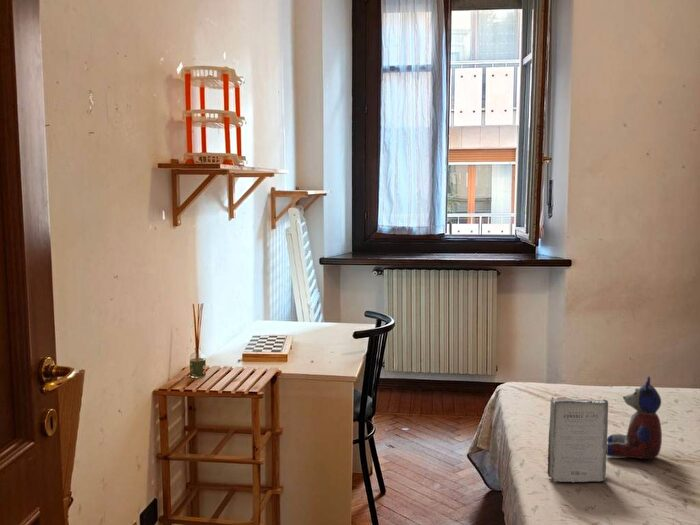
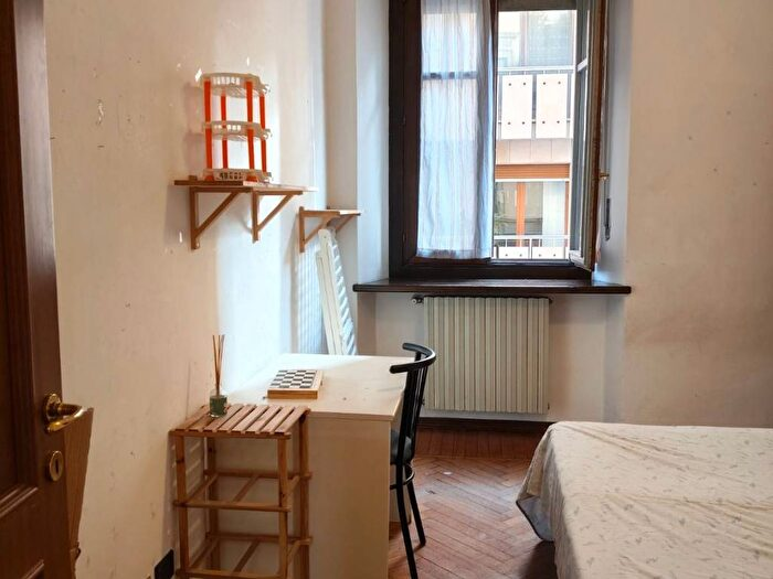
- book (578, 439)
- stuffed bear (633, 416)
